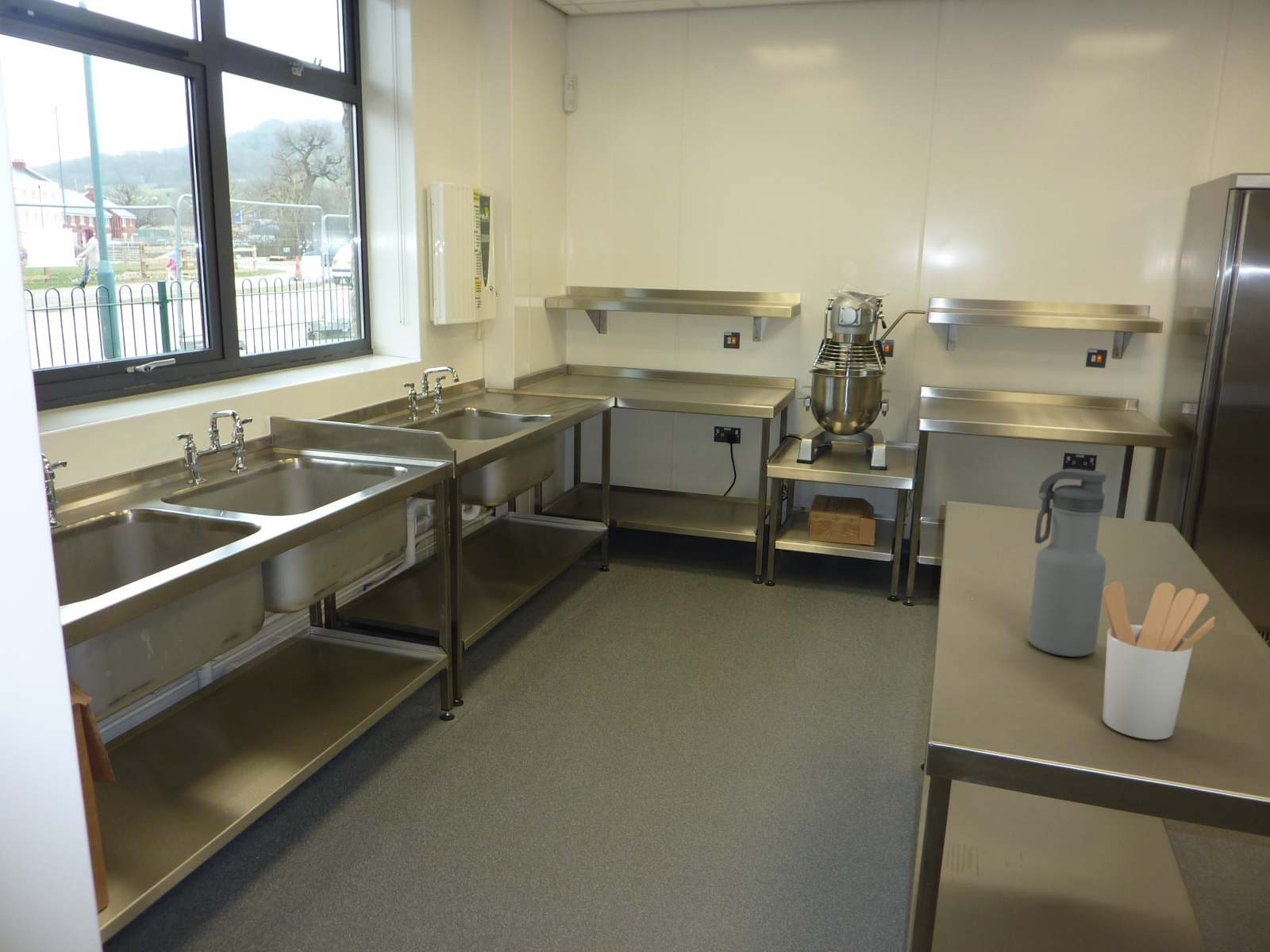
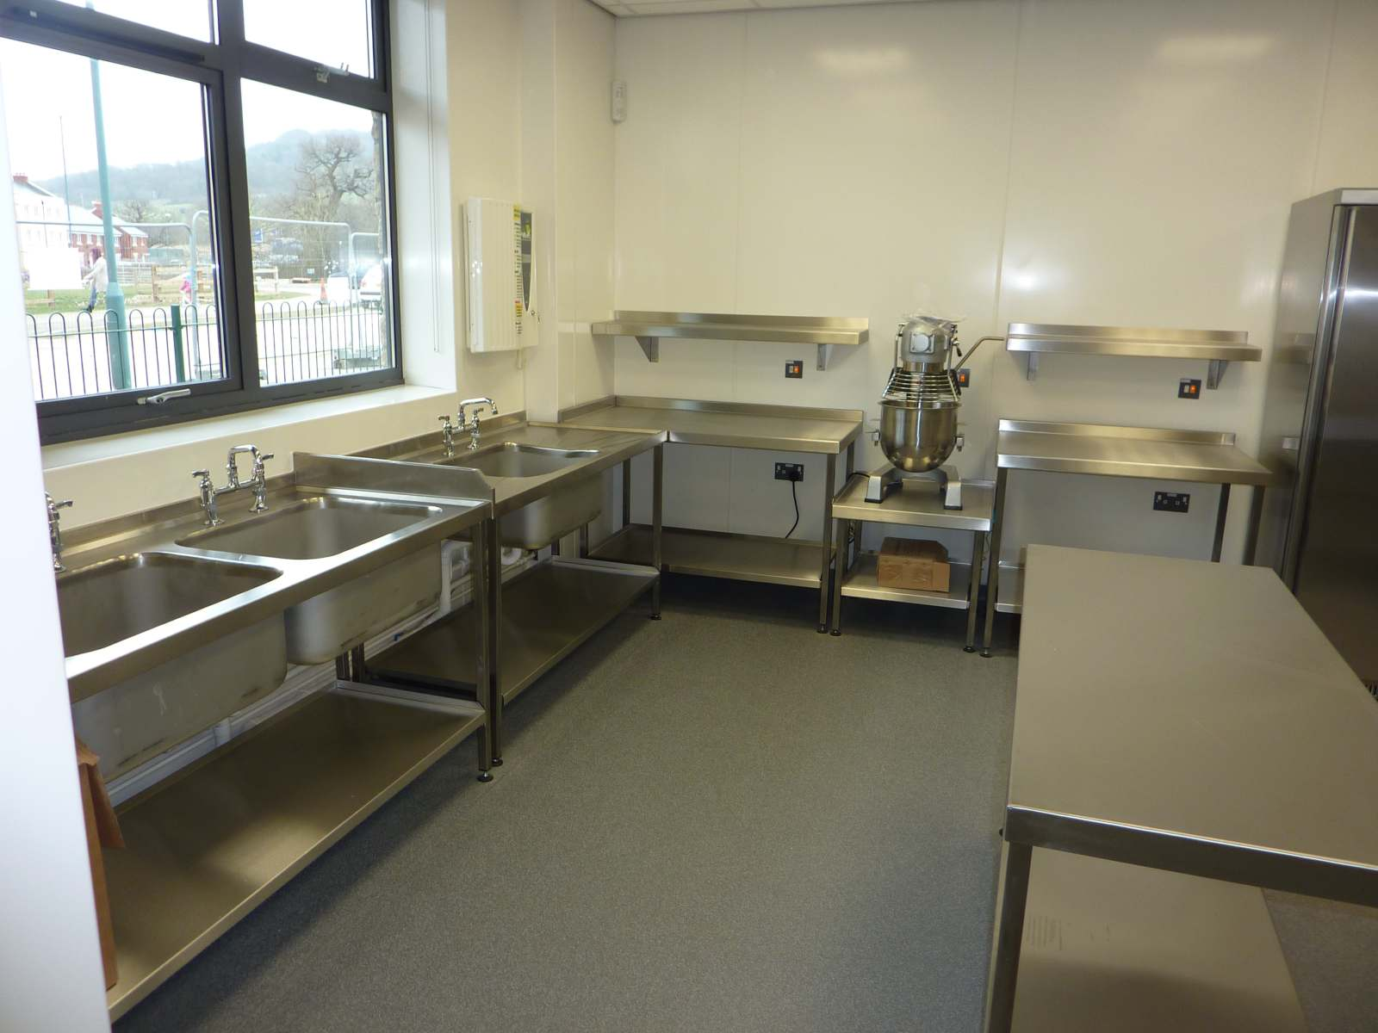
- utensil holder (1155, 655)
- water bottle (1069, 560)
